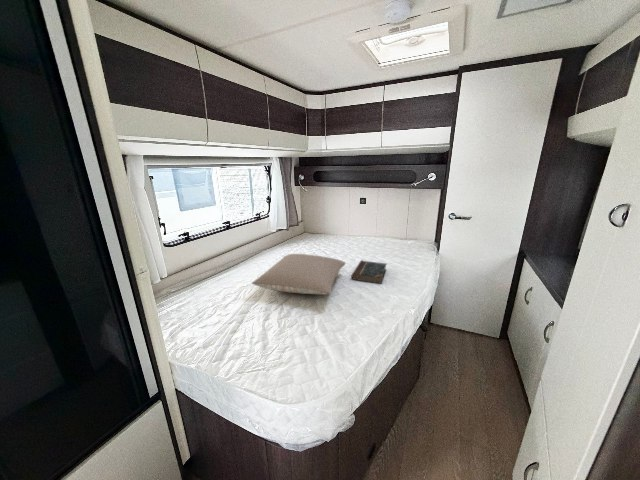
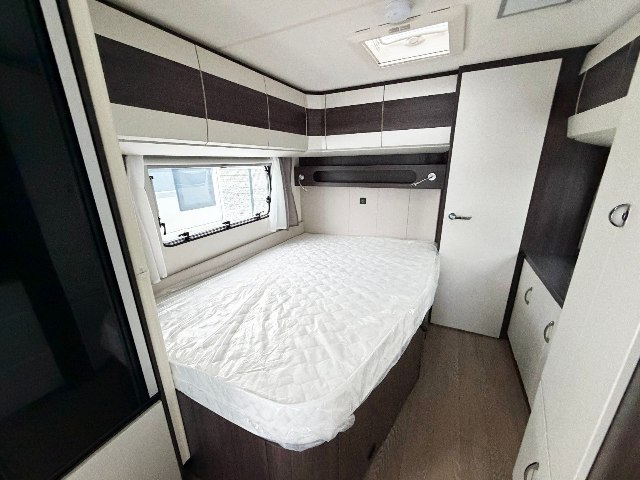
- pillow (303, 272)
- book (369, 270)
